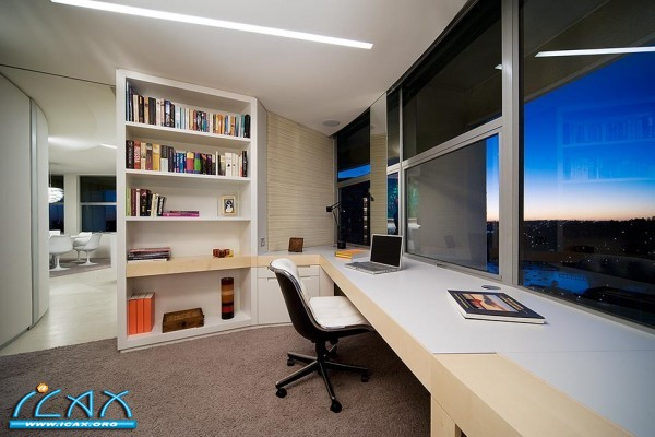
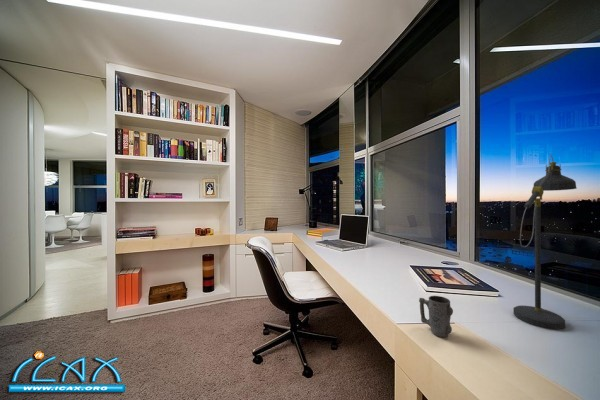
+ desk lamp (540, 232)
+ mug (435, 314)
